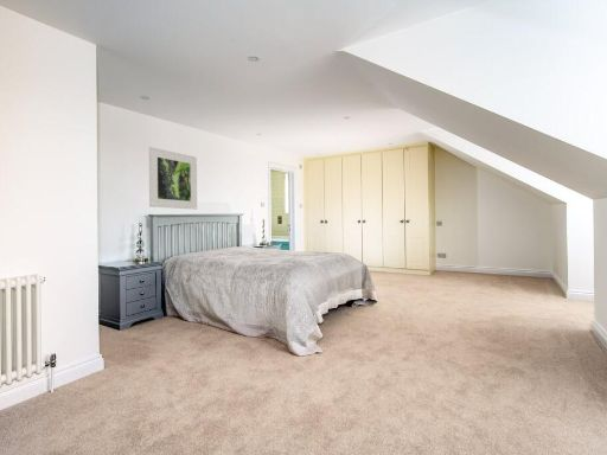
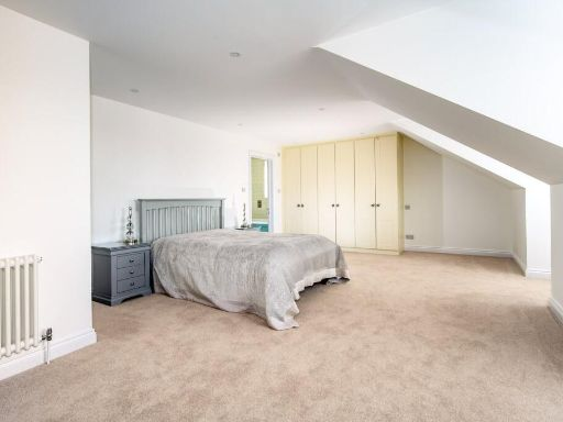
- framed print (174, 180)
